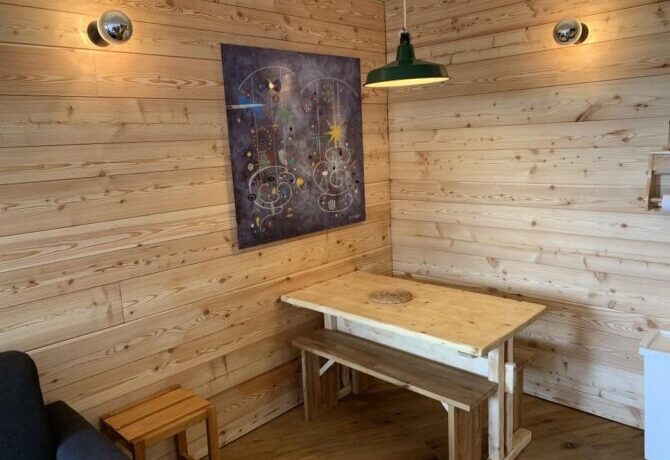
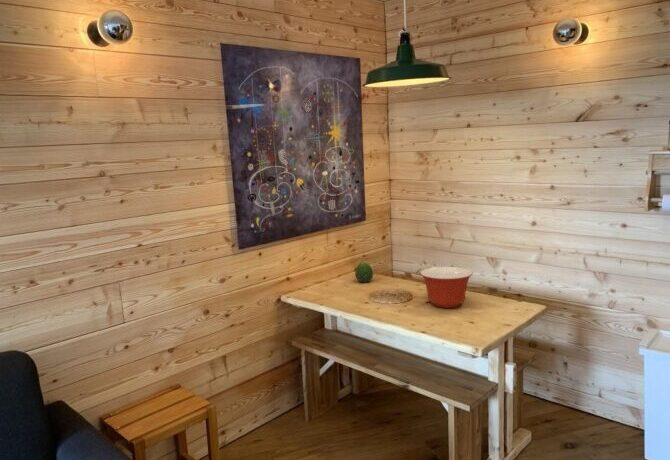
+ mixing bowl (446, 288)
+ fruit (364, 272)
